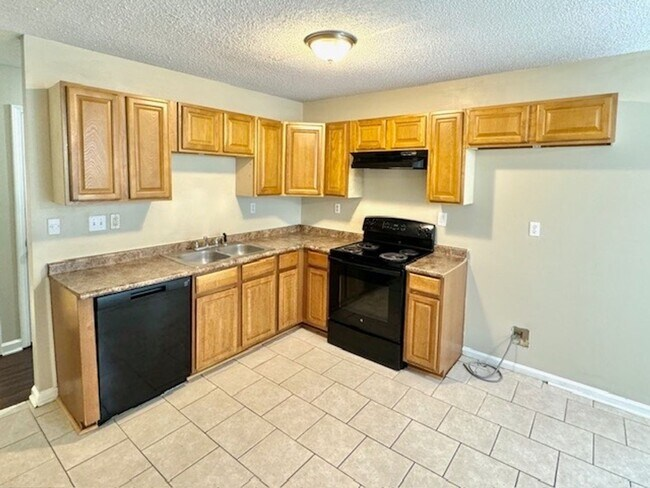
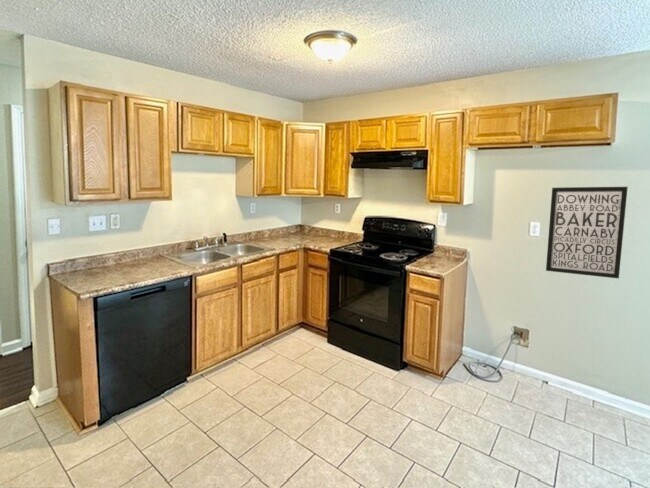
+ wall art (584, 231)
